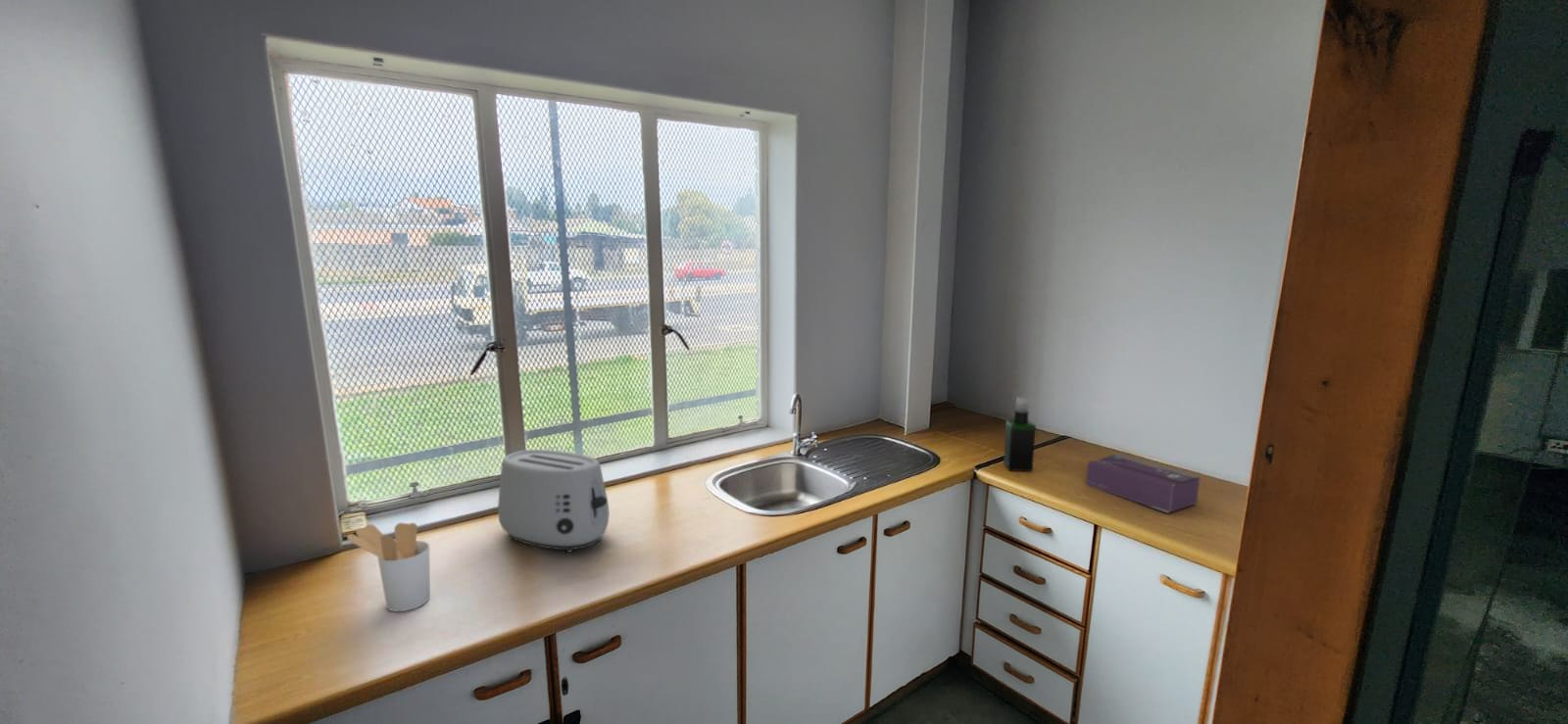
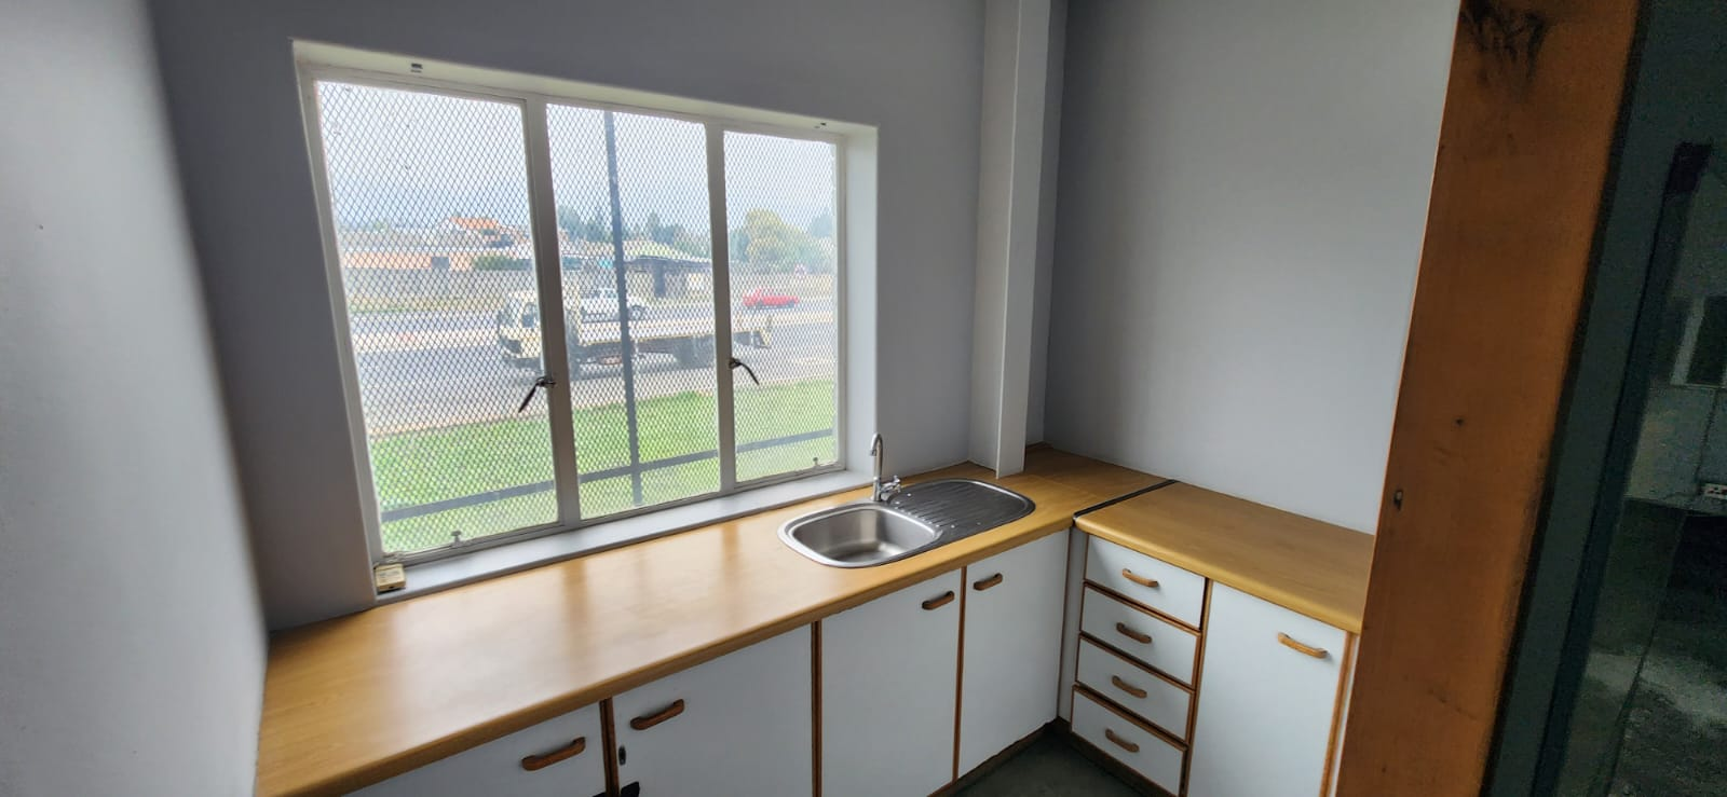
- tissue box (1140, 481)
- spray bottle (1019, 432)
- toaster (553, 500)
- utensil holder (392, 563)
